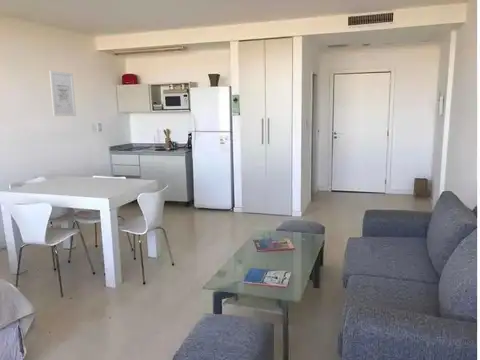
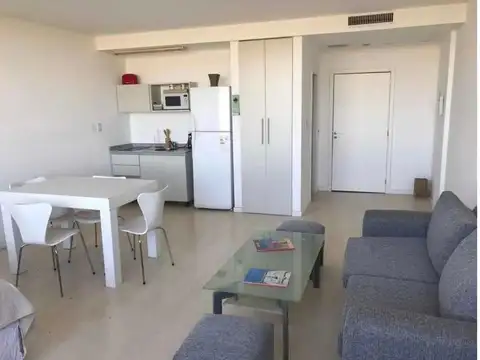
- wall art (63, 94)
